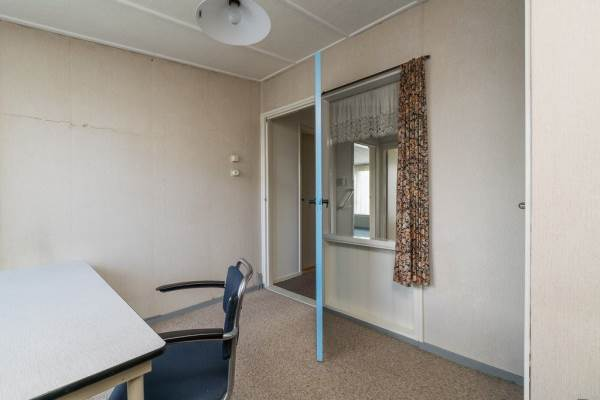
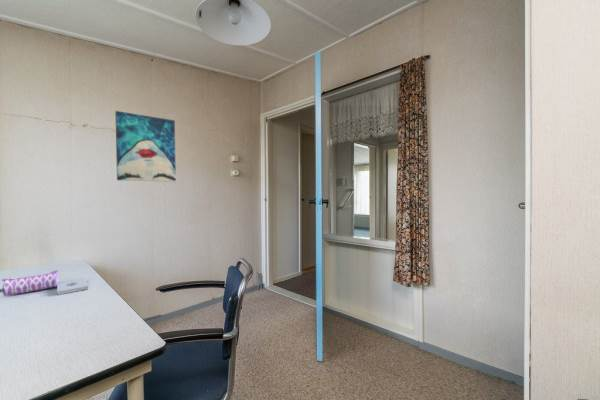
+ notepad (72, 285)
+ wall art (147, 148)
+ pencil case (31, 282)
